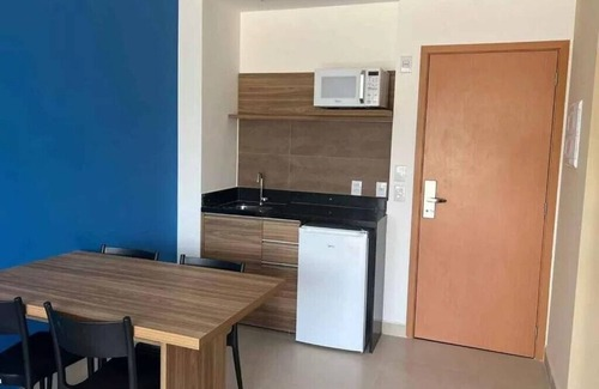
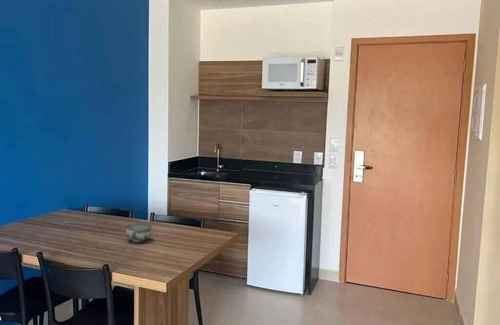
+ bowl (138, 233)
